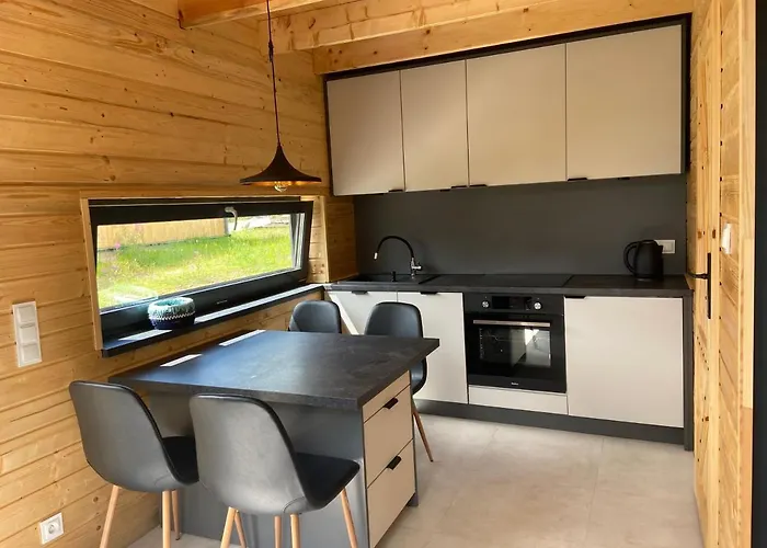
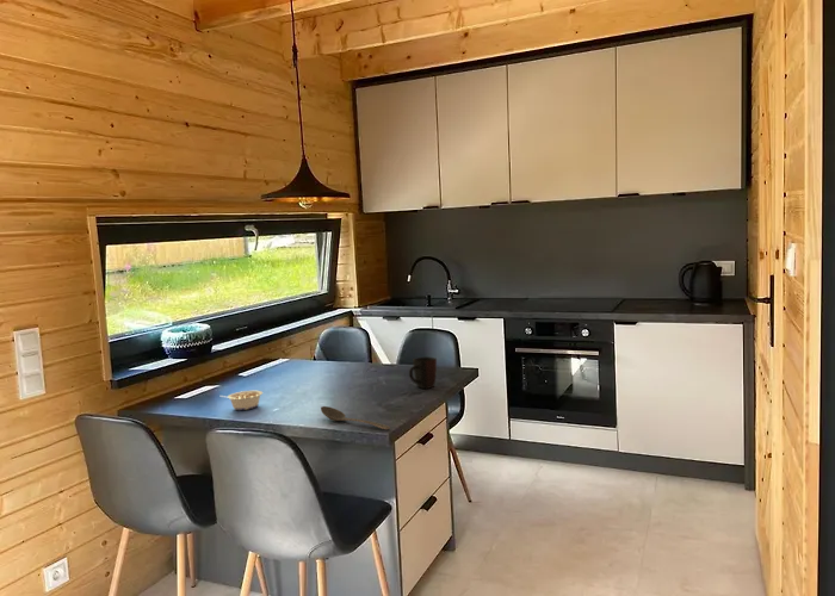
+ mug (422, 373)
+ legume (245, 399)
+ stirrer (354, 418)
